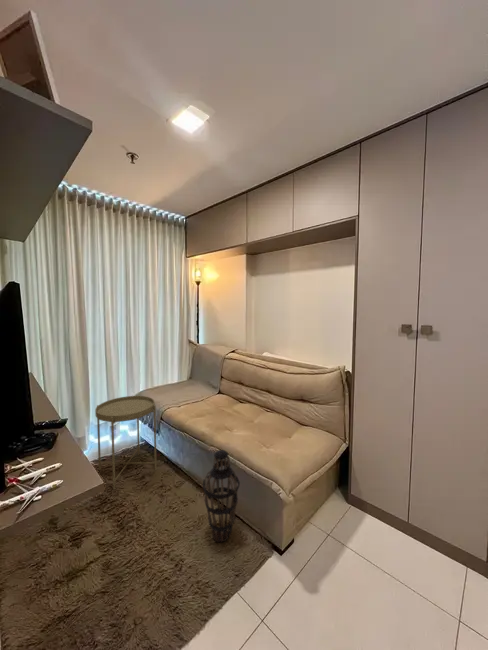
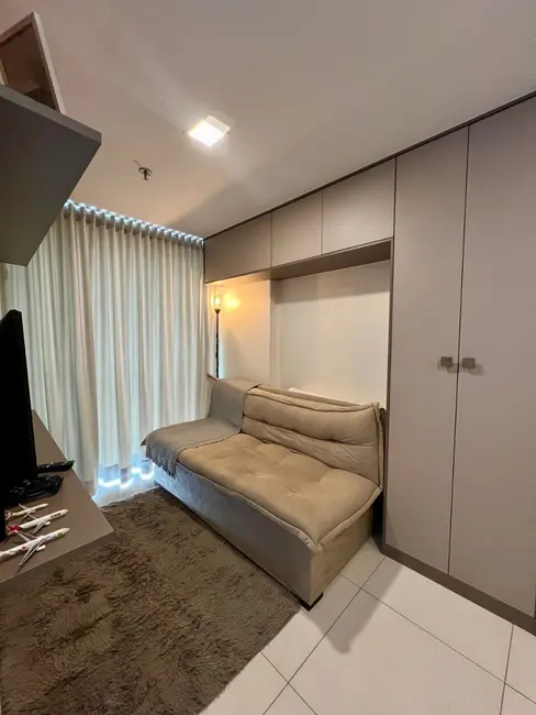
- side table (137, 437)
- lantern (221, 494)
